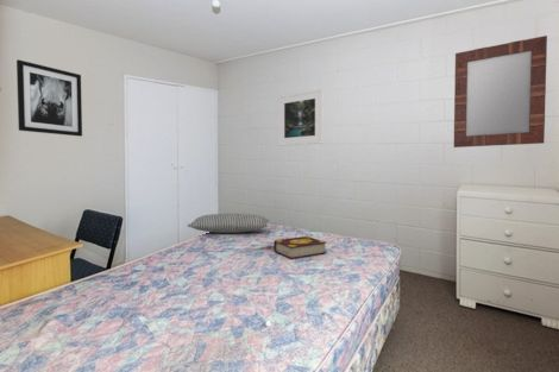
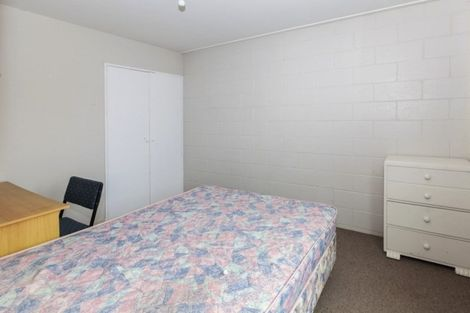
- book (299, 246)
- wall art (51, 100)
- home mirror (496, 95)
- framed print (299, 119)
- pillow (230, 222)
